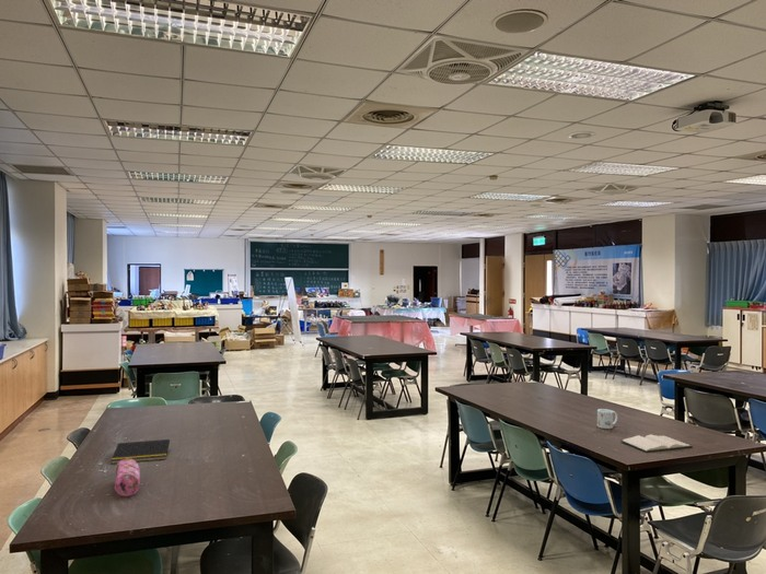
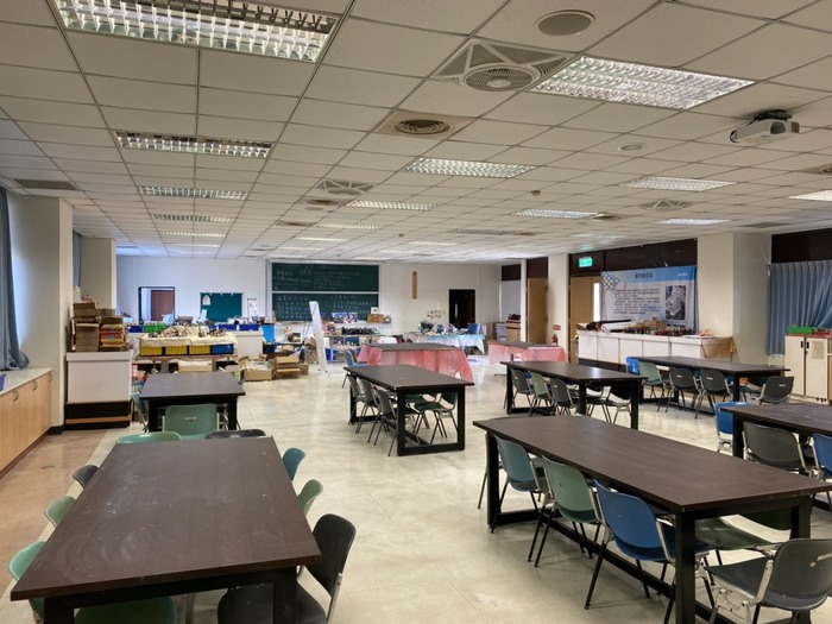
- mug (607, 418)
- pencil case (127, 477)
- hardback book (655, 442)
- notepad (141, 450)
